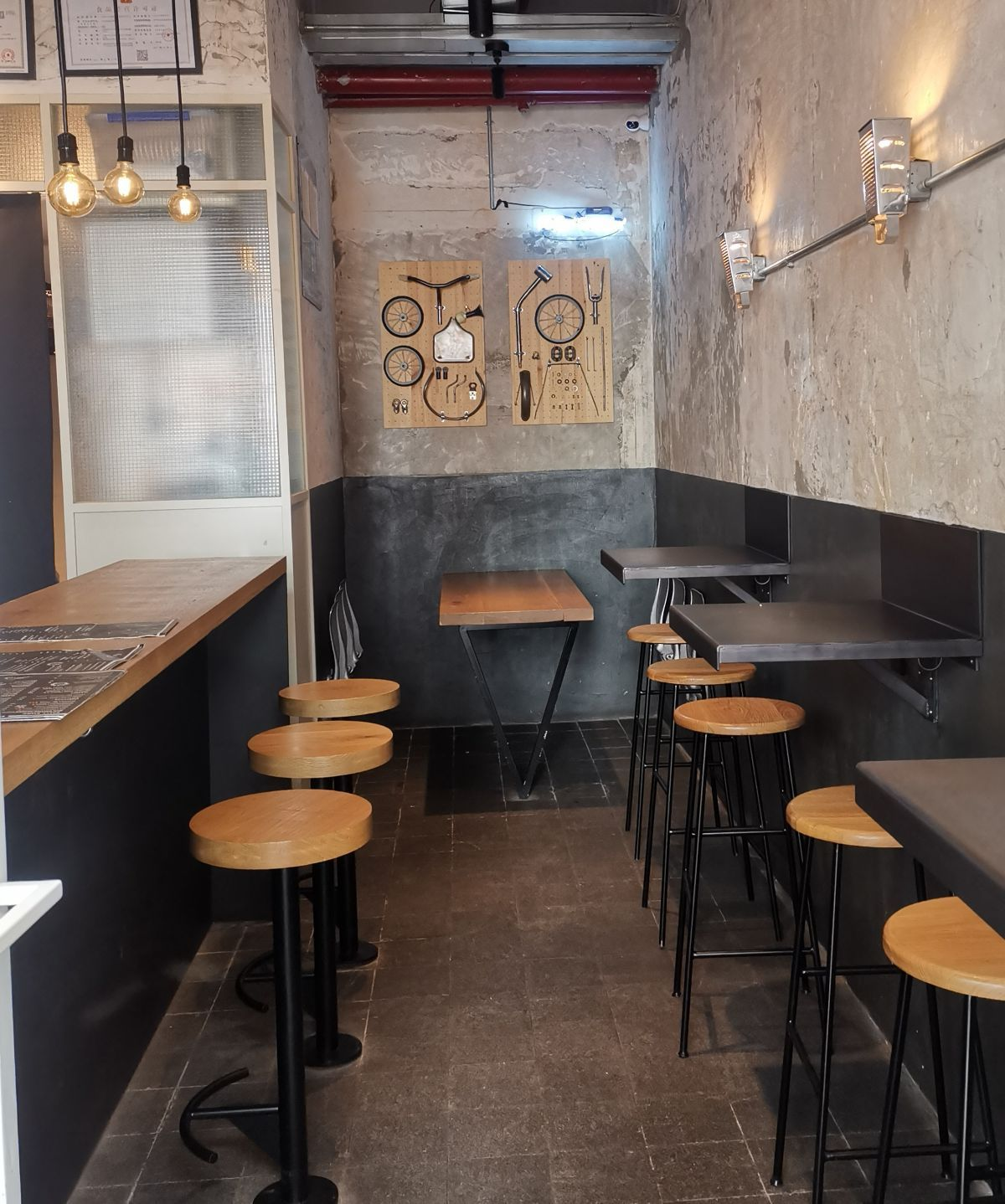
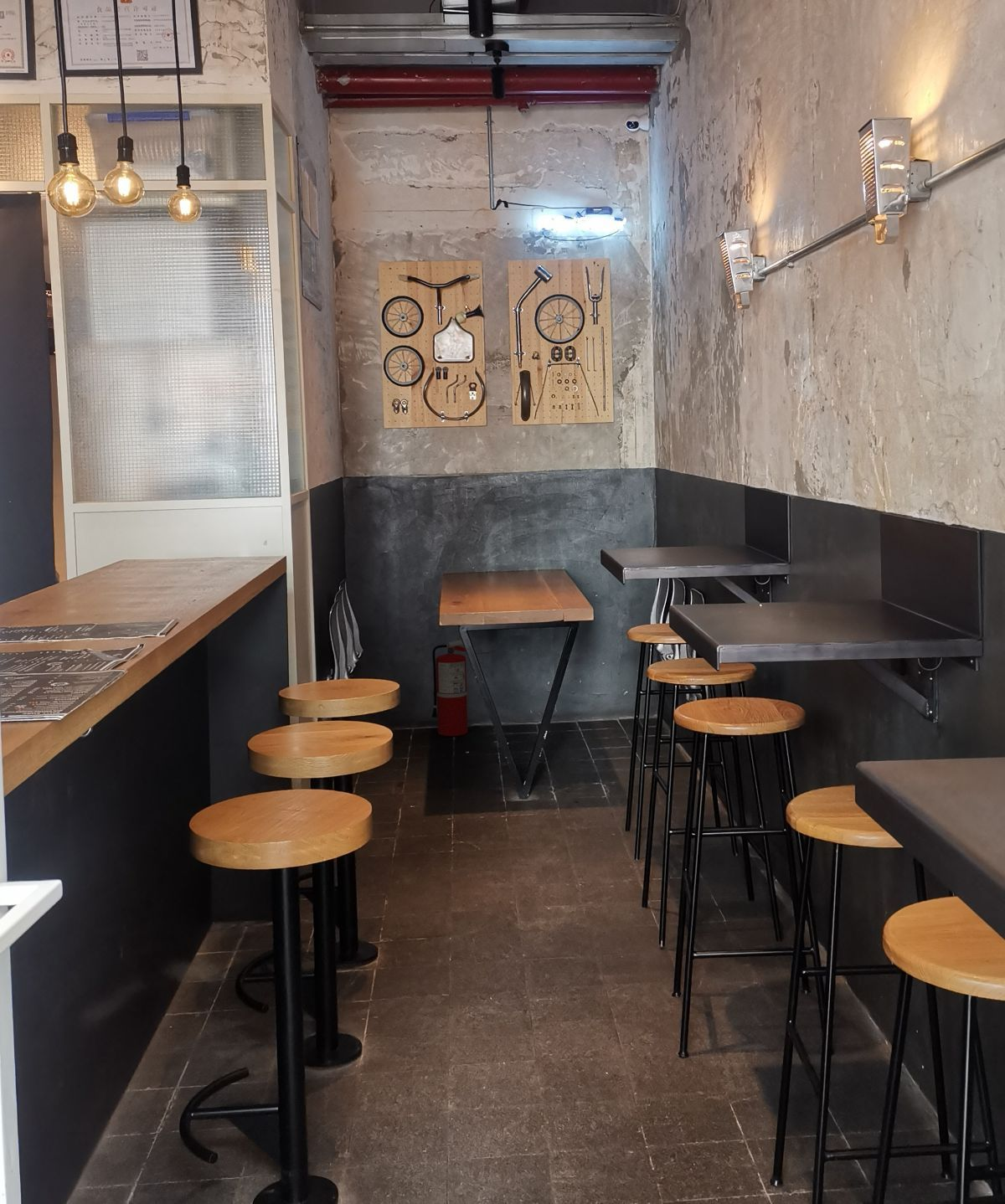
+ fire extinguisher (452, 686)
